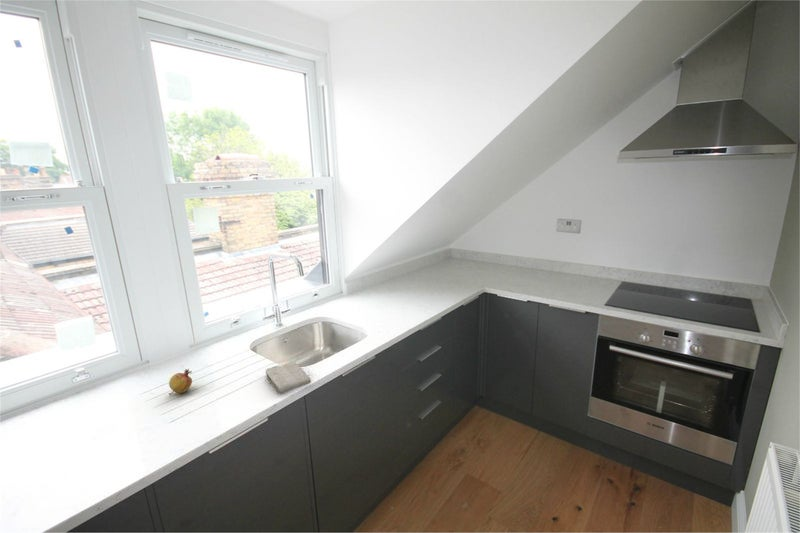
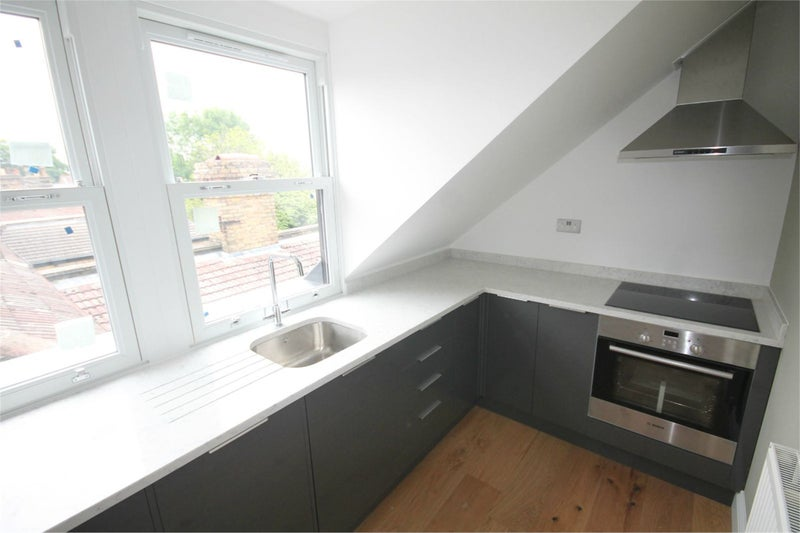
- washcloth (287, 375)
- fruit (180, 380)
